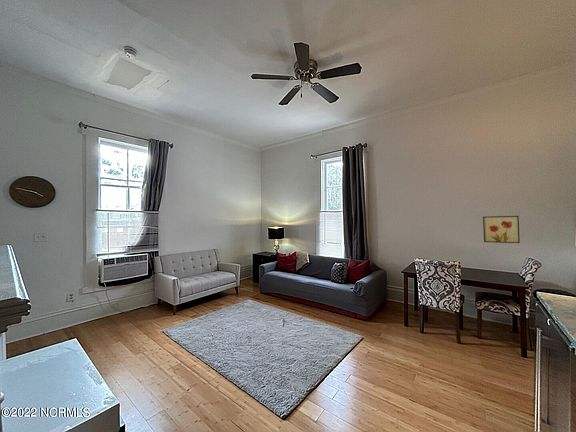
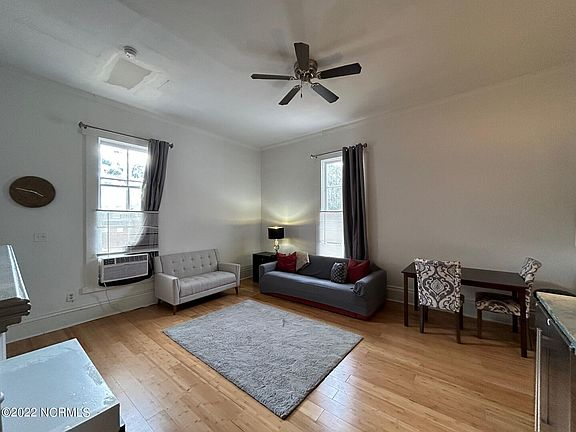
- wall art (500, 229)
